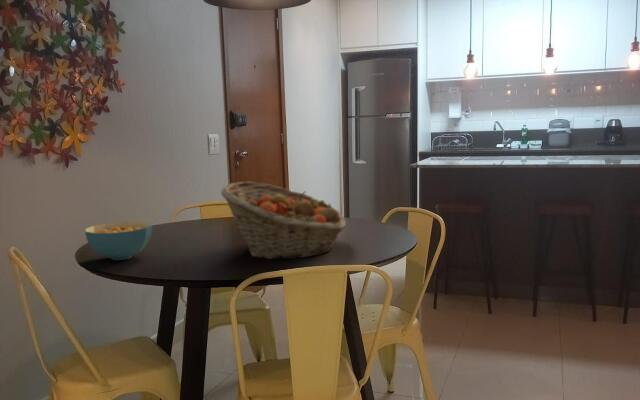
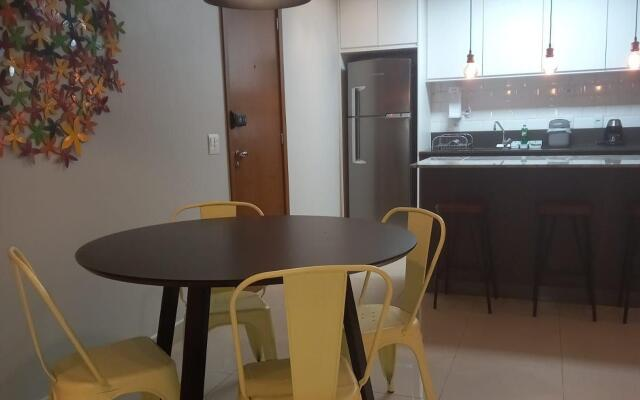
- cereal bowl (120, 242)
- fruit basket (285, 215)
